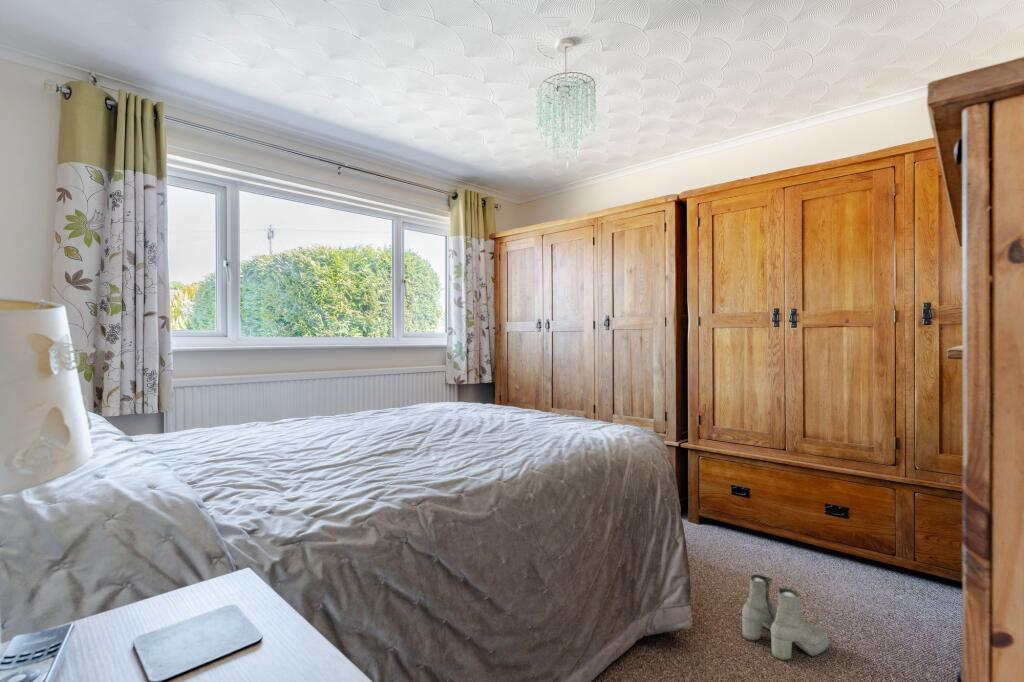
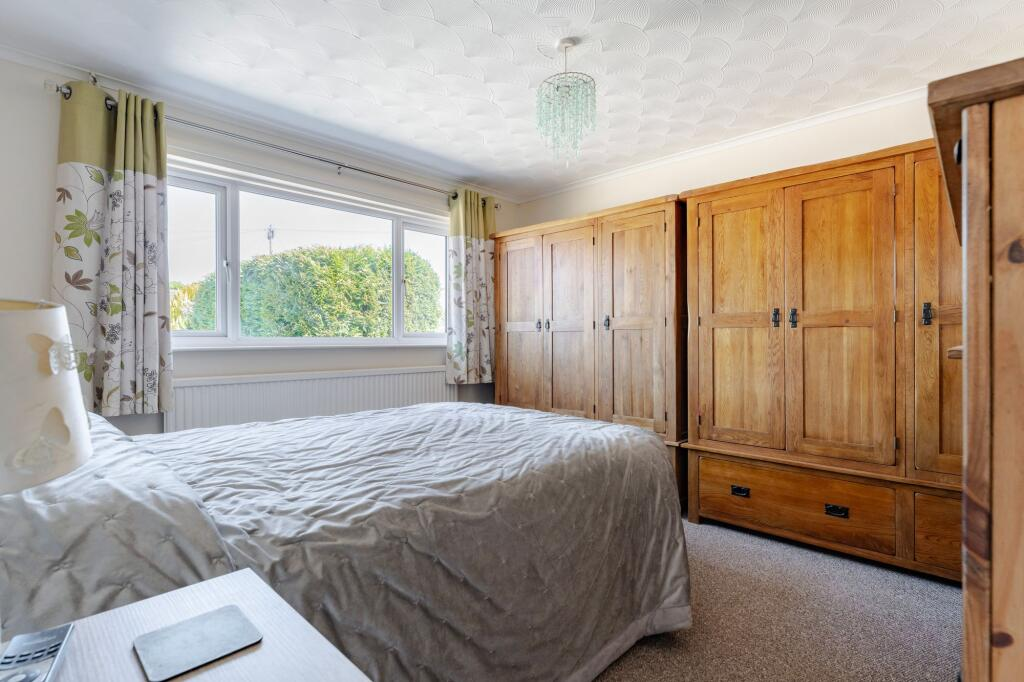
- boots (783, 611)
